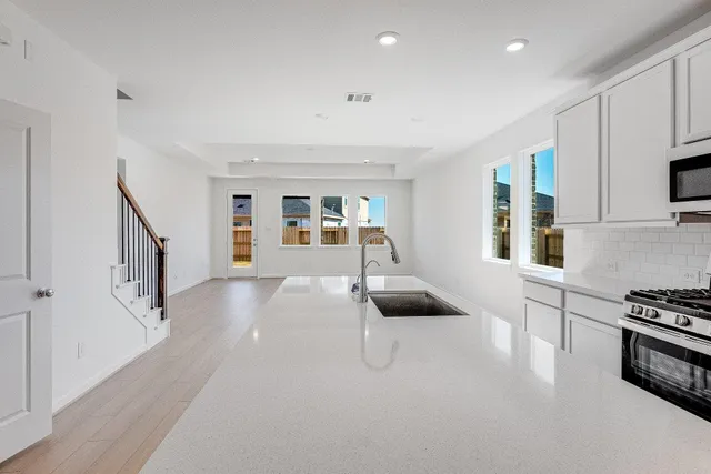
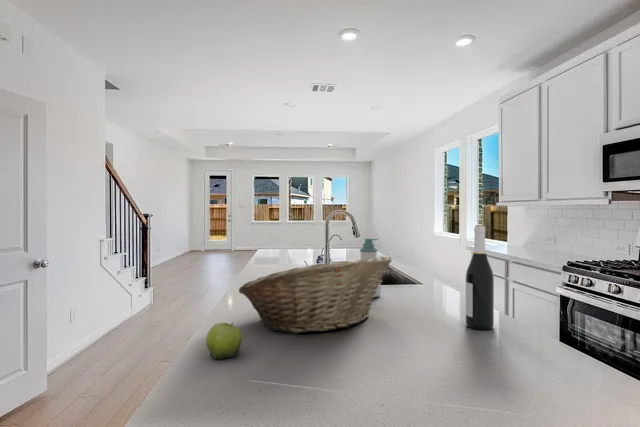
+ soap bottle (368, 259)
+ wine bottle (479, 275)
+ fruit (224, 338)
+ fruit basket (319, 287)
